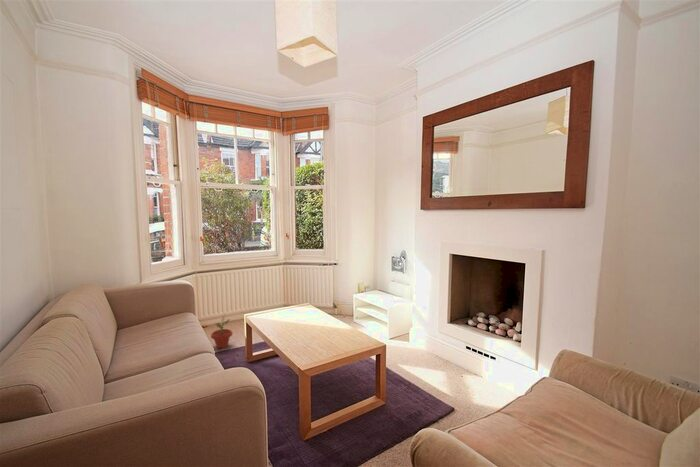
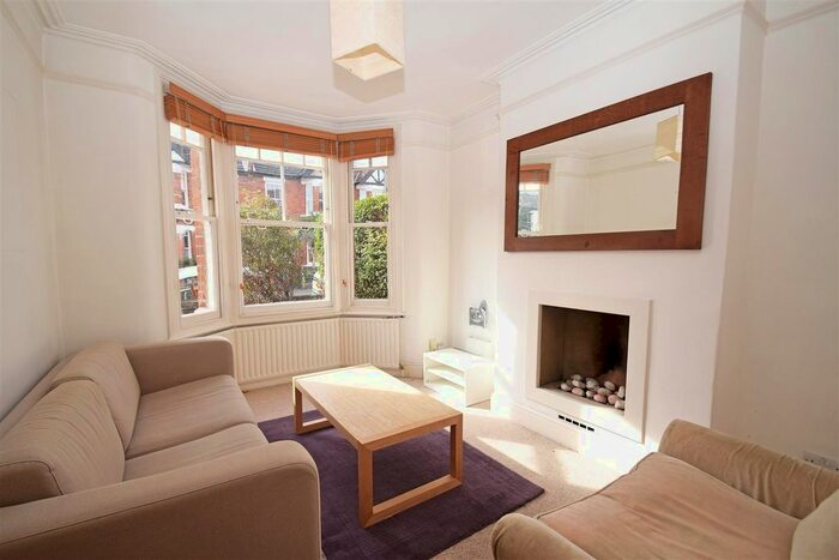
- potted plant (222, 330)
